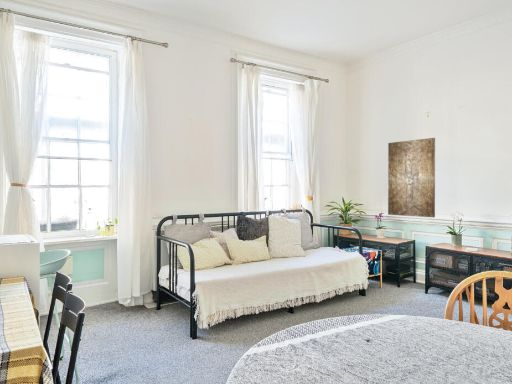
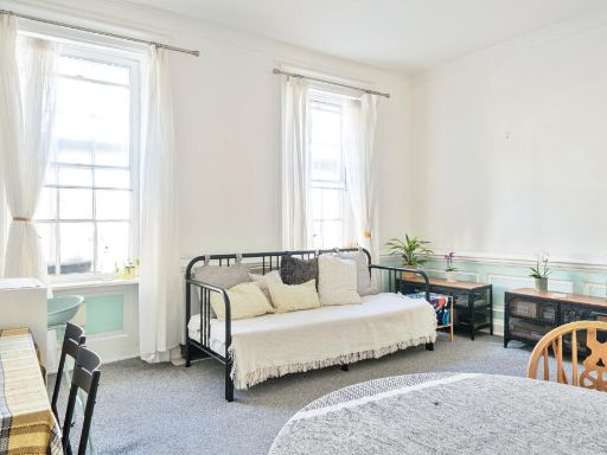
- wall art (410, 178)
